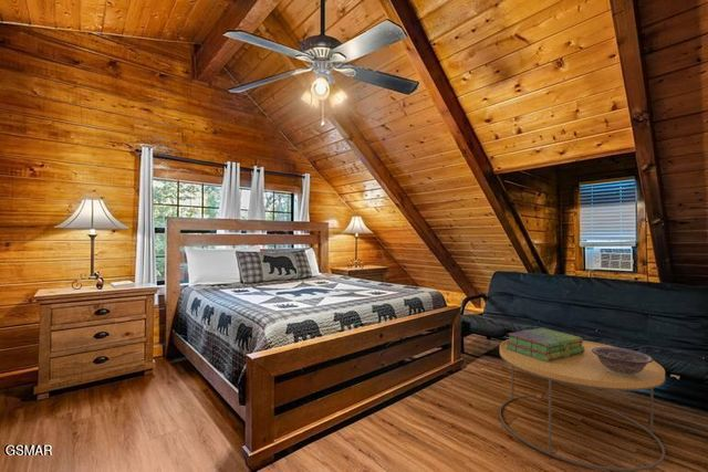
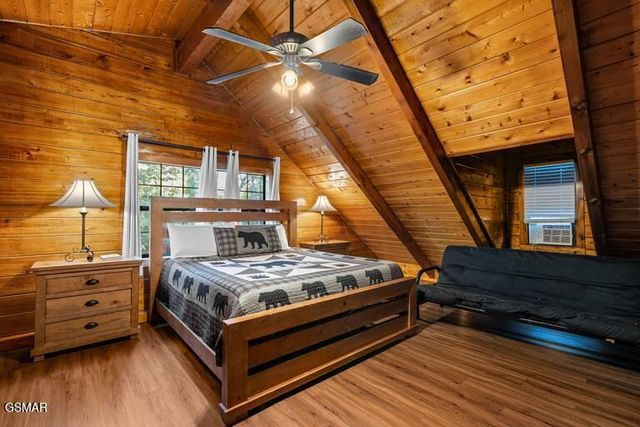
- coffee table (575, 385)
- stack of books (544, 340)
- decorative bowl (621, 360)
